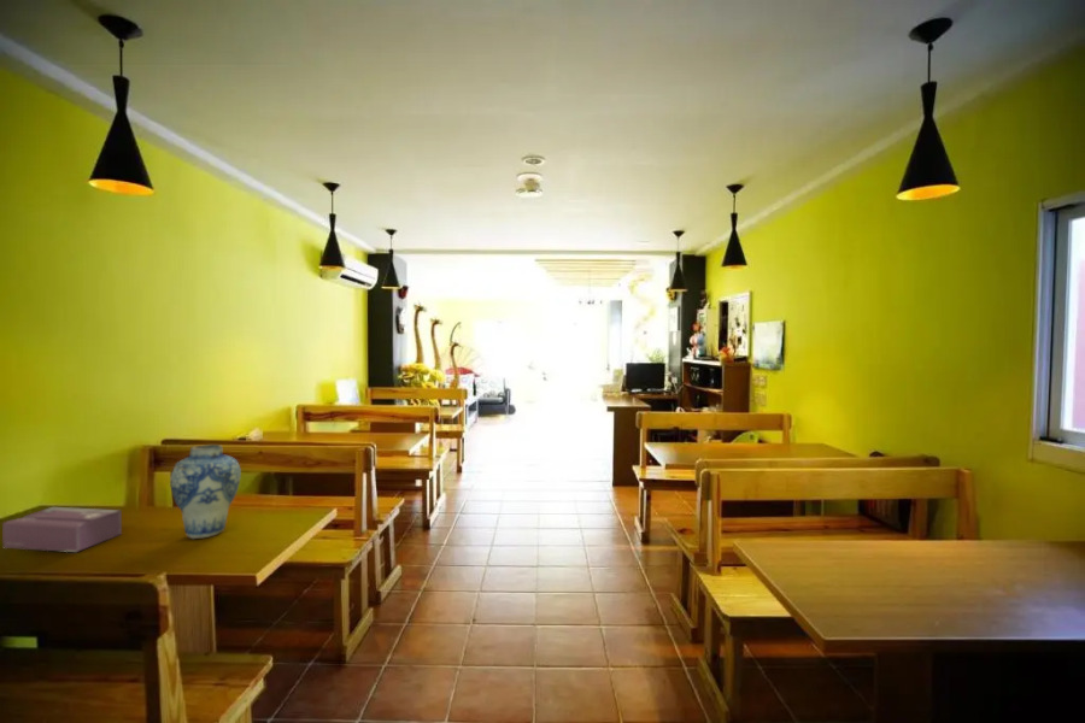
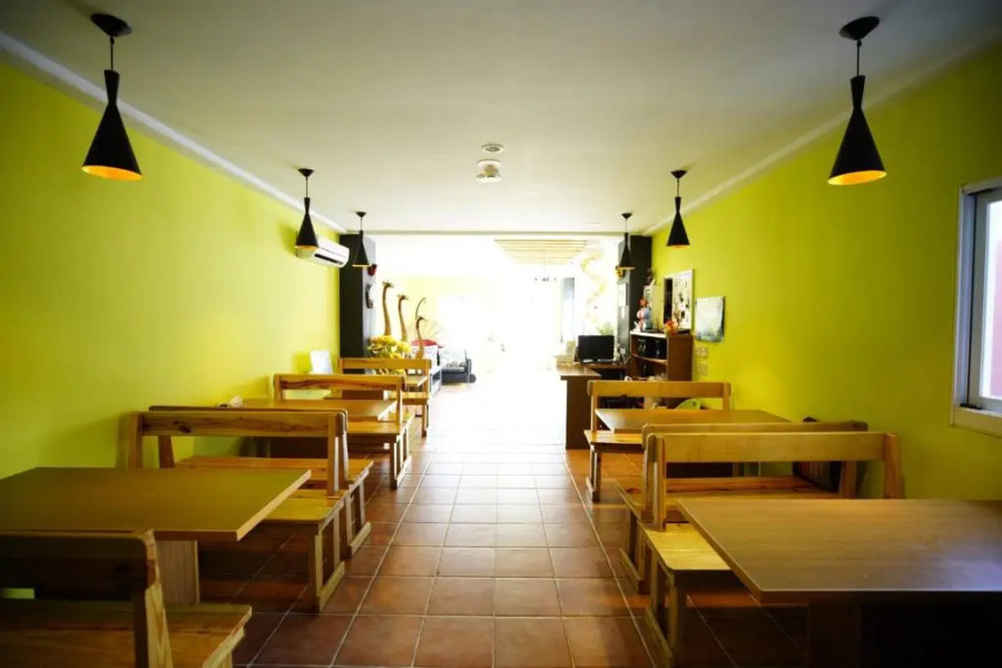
- tissue box (64, 528)
- vase (206, 489)
